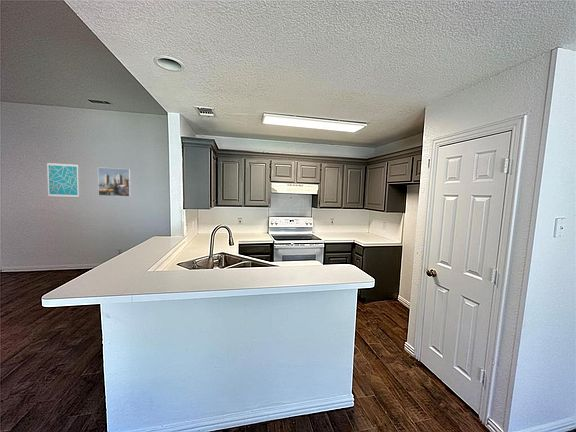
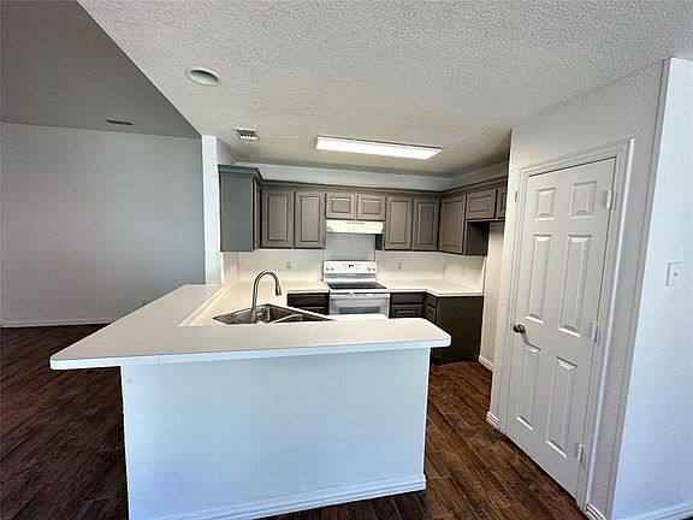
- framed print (114, 182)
- wall art (63, 180)
